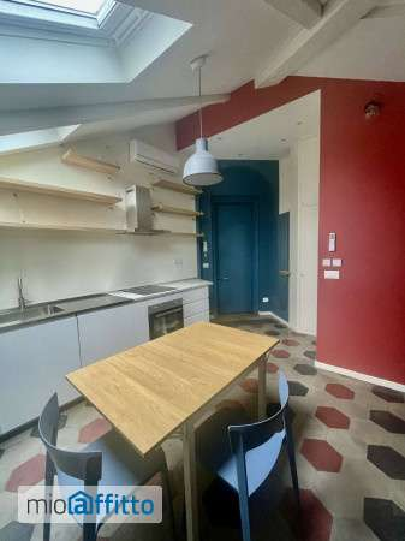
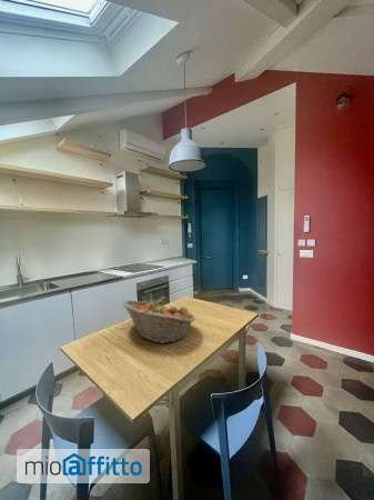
+ fruit basket (158, 316)
